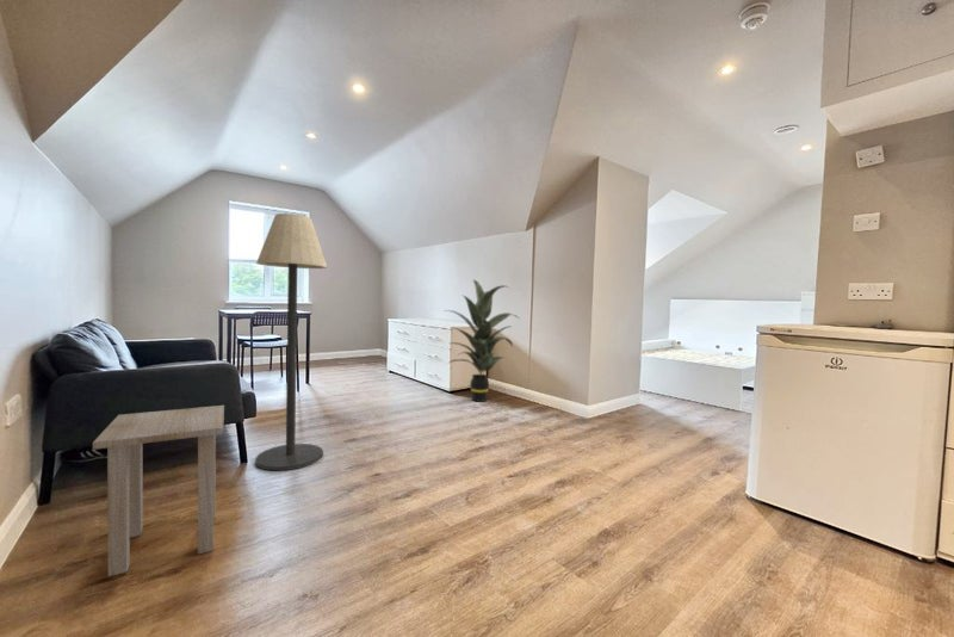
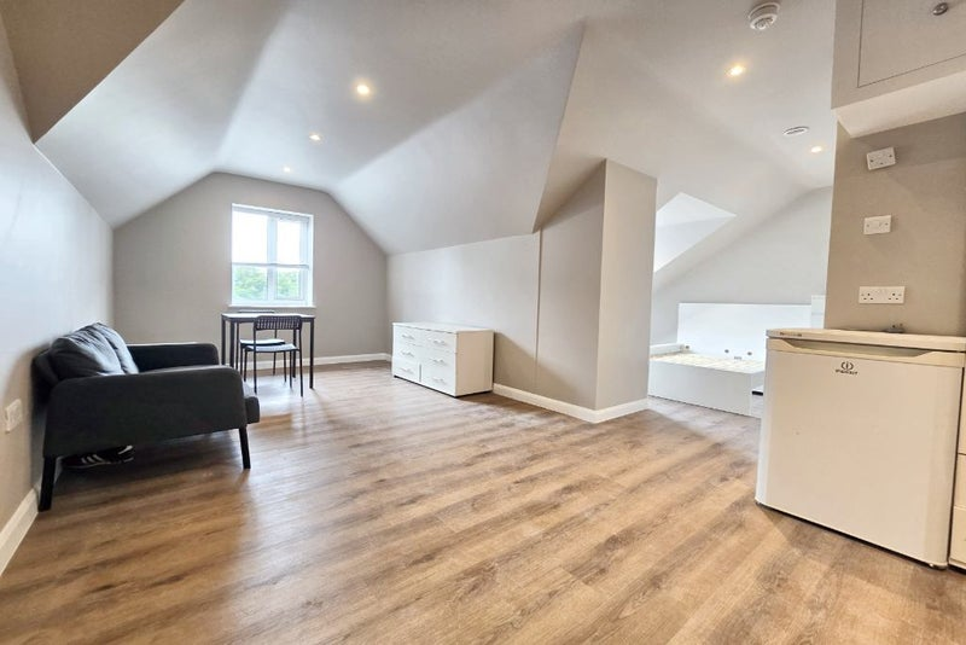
- side table (142, 482)
- indoor plant (481, 339)
- floor lamp (291, 339)
